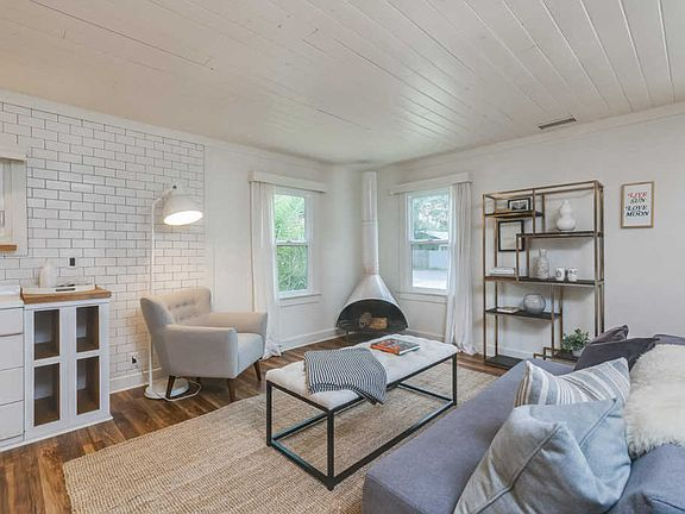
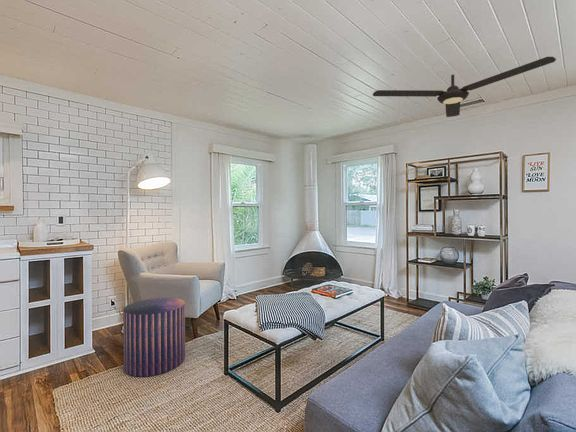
+ pouf (155, 333)
+ ceiling fan (452, 94)
